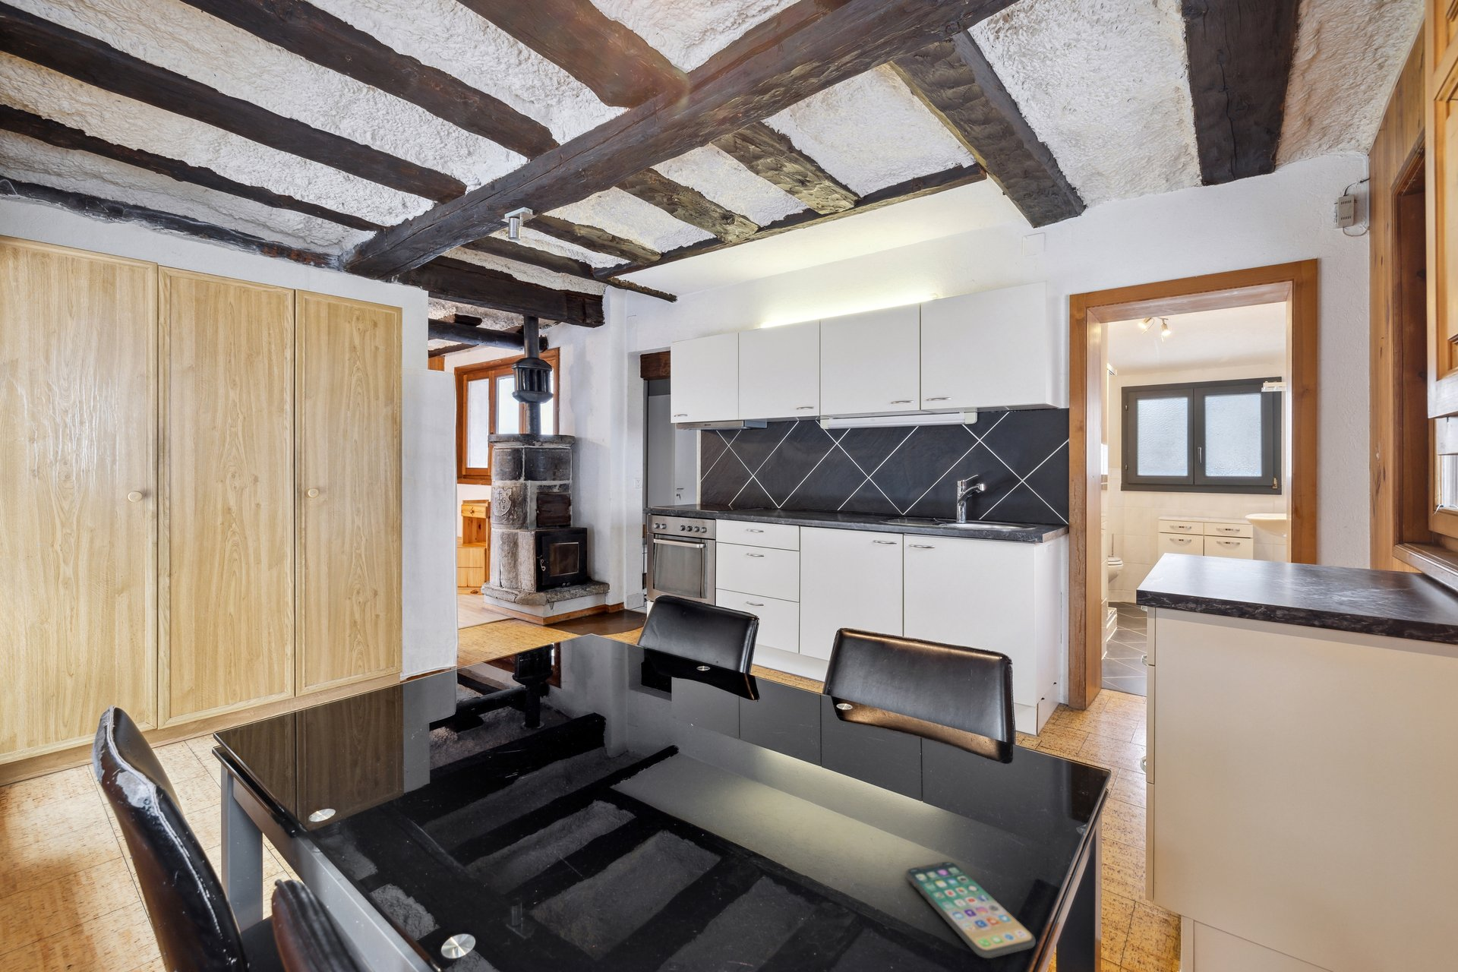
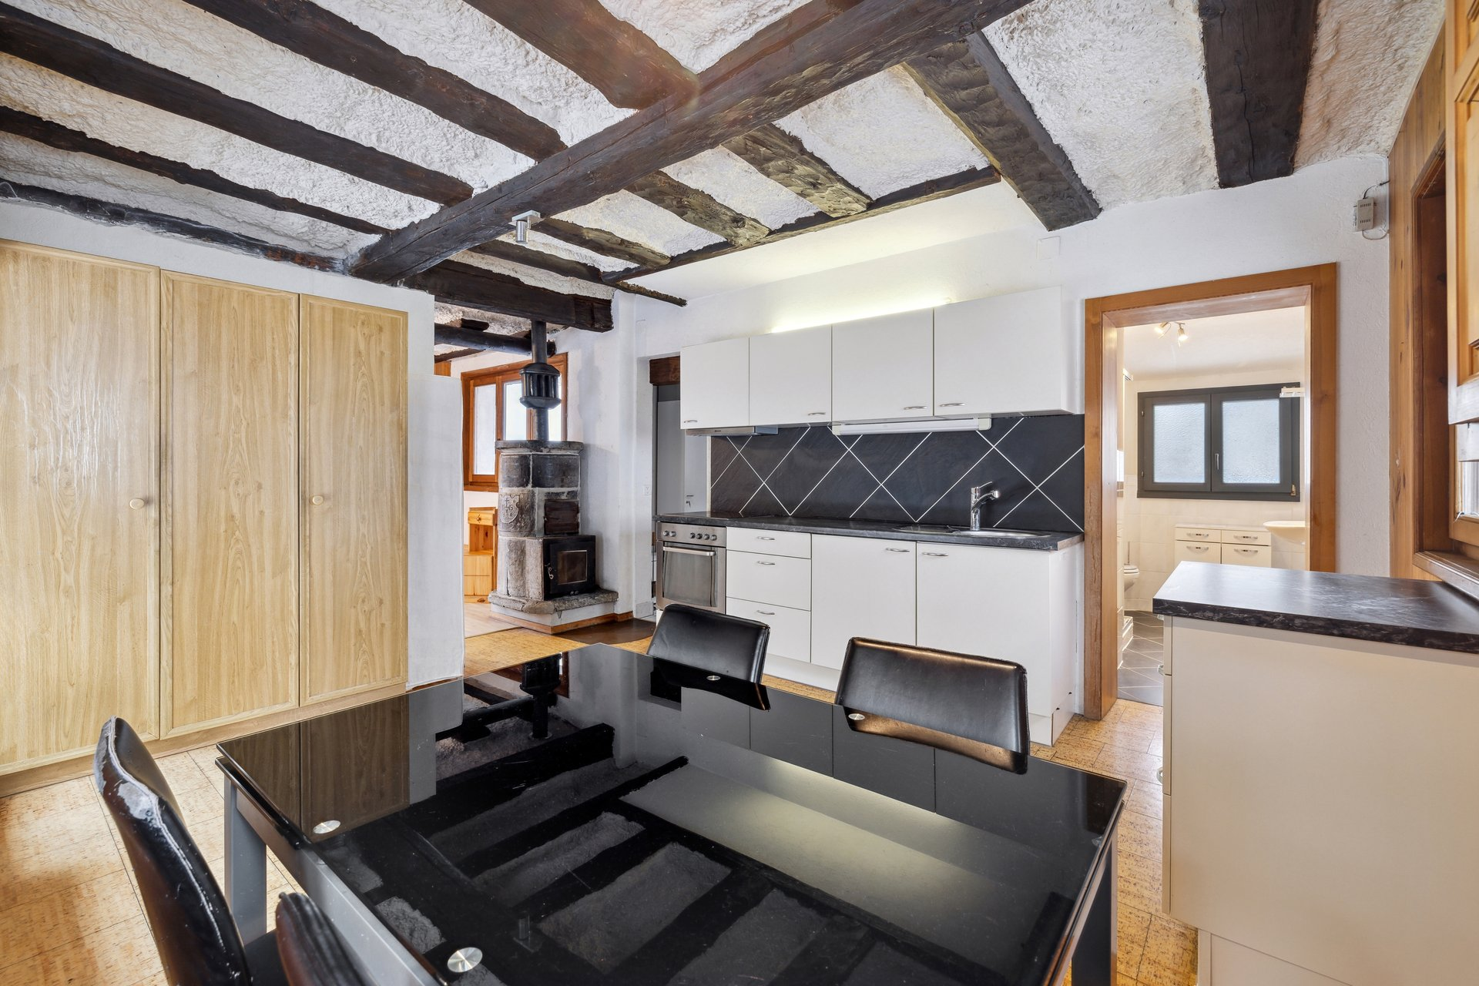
- smartphone (965, 905)
